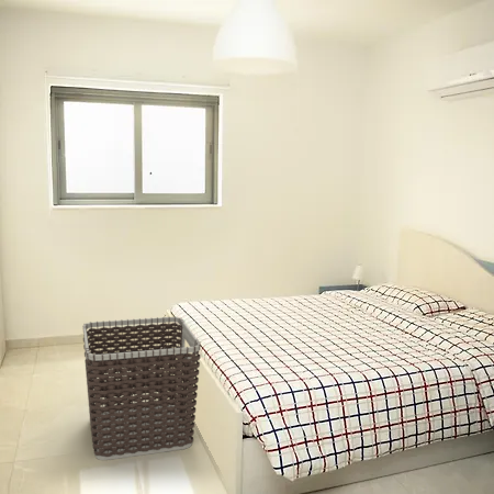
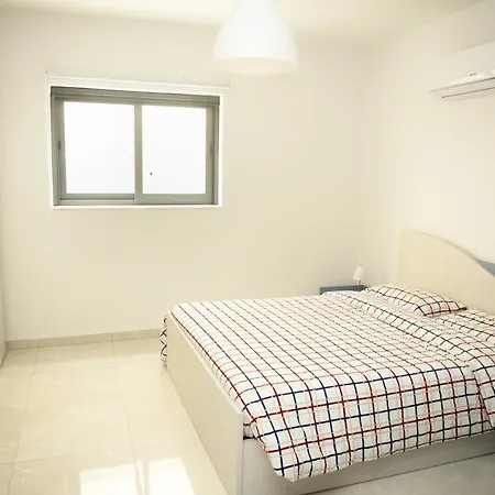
- clothes hamper (139, 383)
